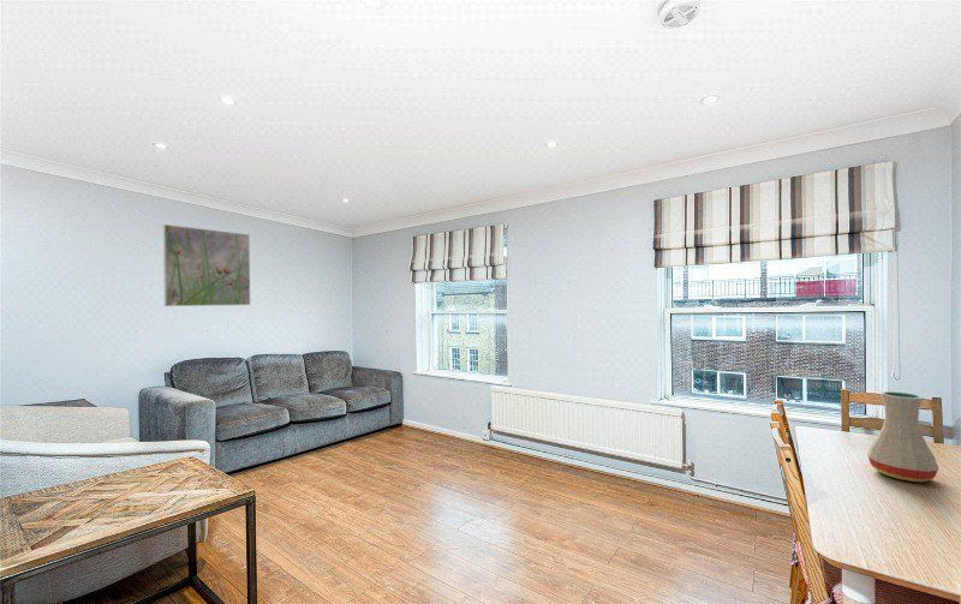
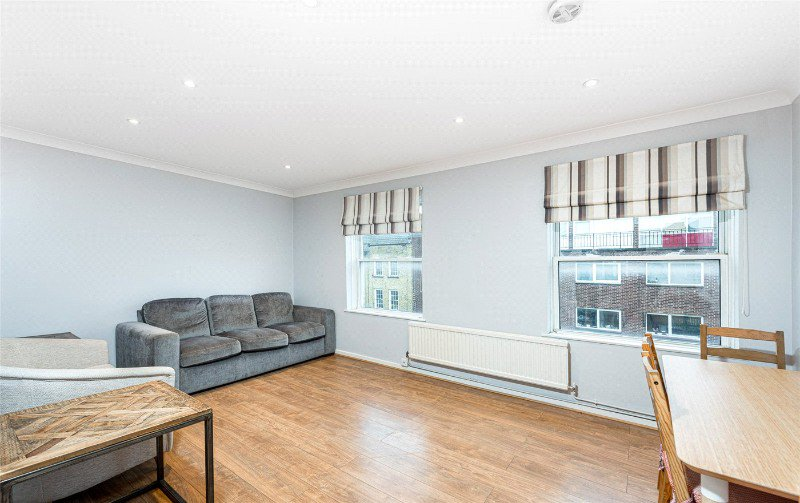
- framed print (209, 268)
- vase (901, 435)
